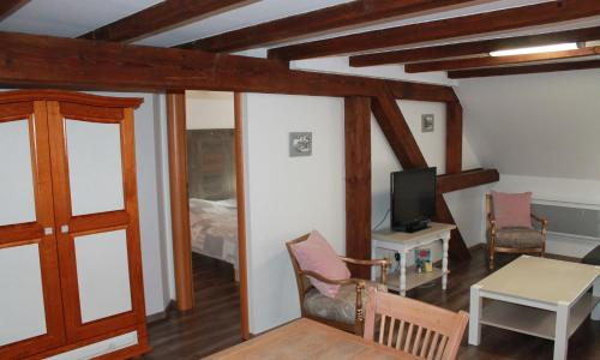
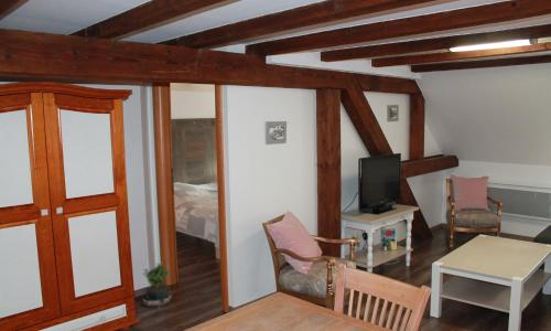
+ potted plant (158, 282)
